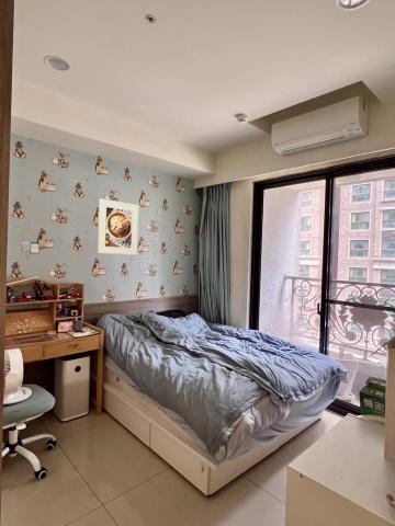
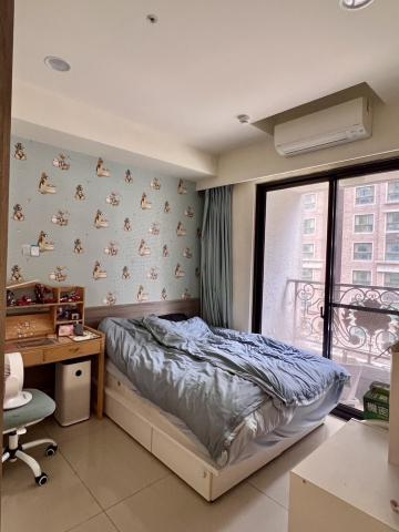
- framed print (119, 228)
